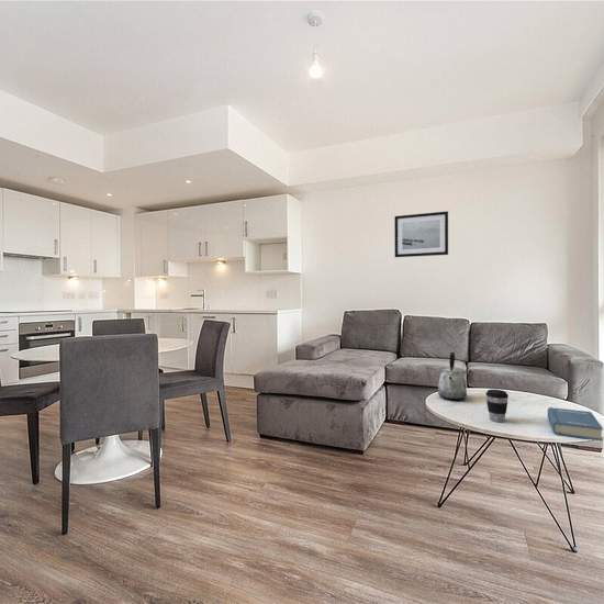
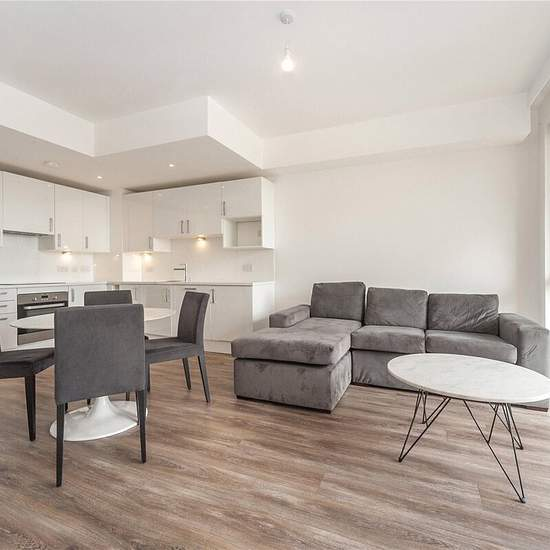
- book (572, 422)
- wall art (421, 235)
- coffee cup (496, 405)
- kettle (451, 376)
